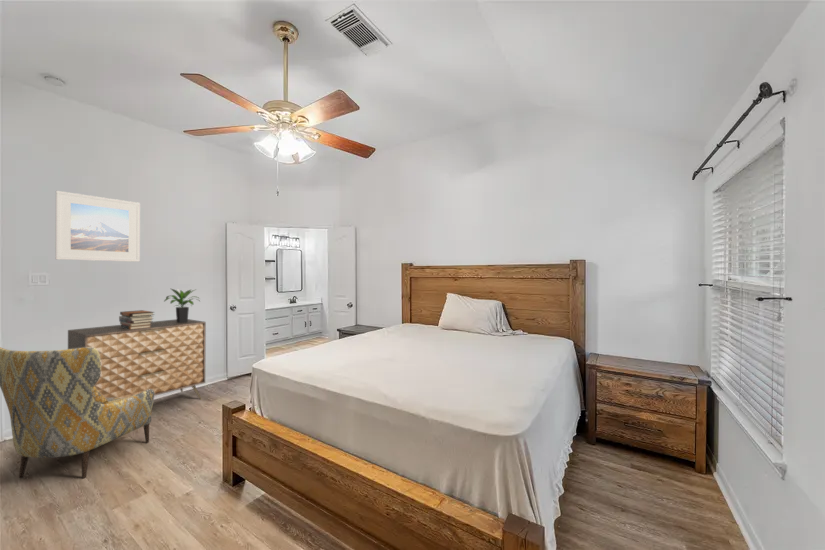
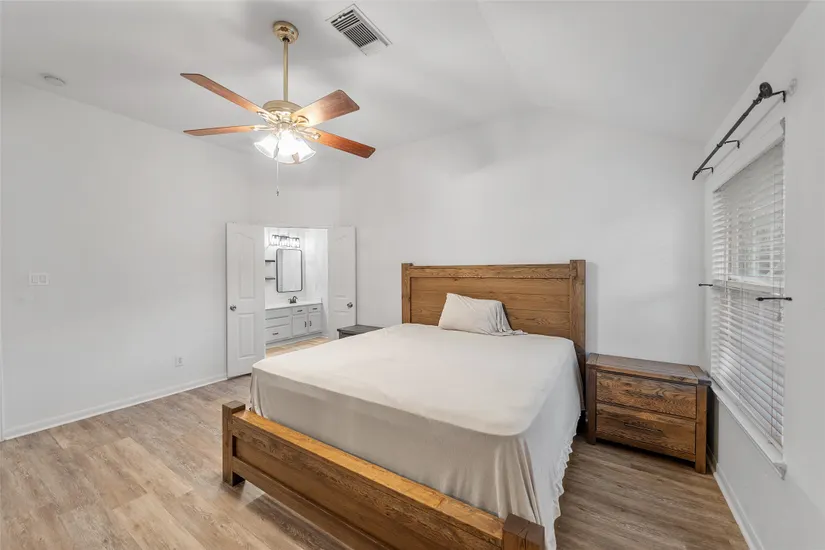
- potted plant (182, 304)
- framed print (101, 229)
- dresser (142, 367)
- book stack (136, 319)
- armchair (76, 401)
